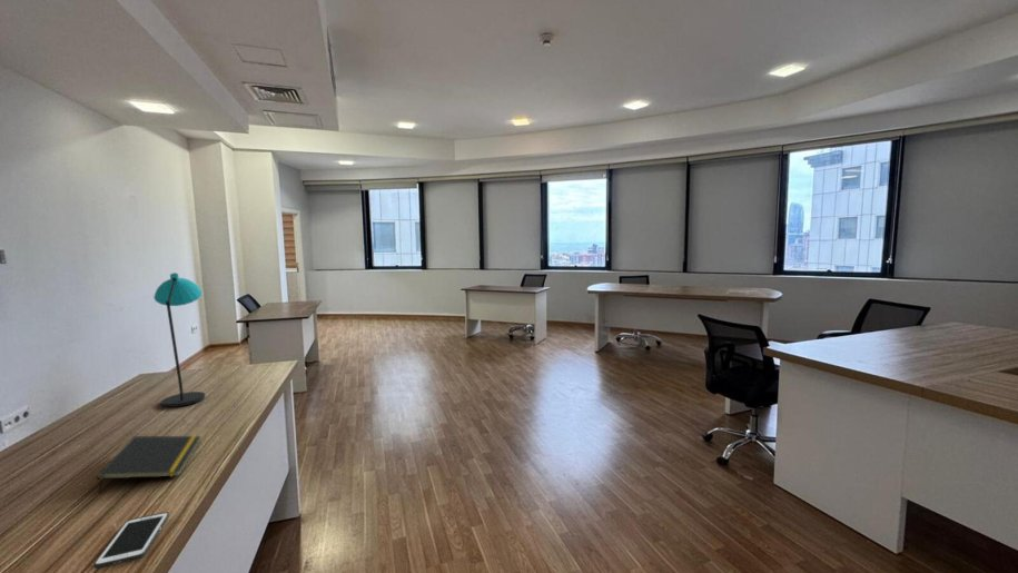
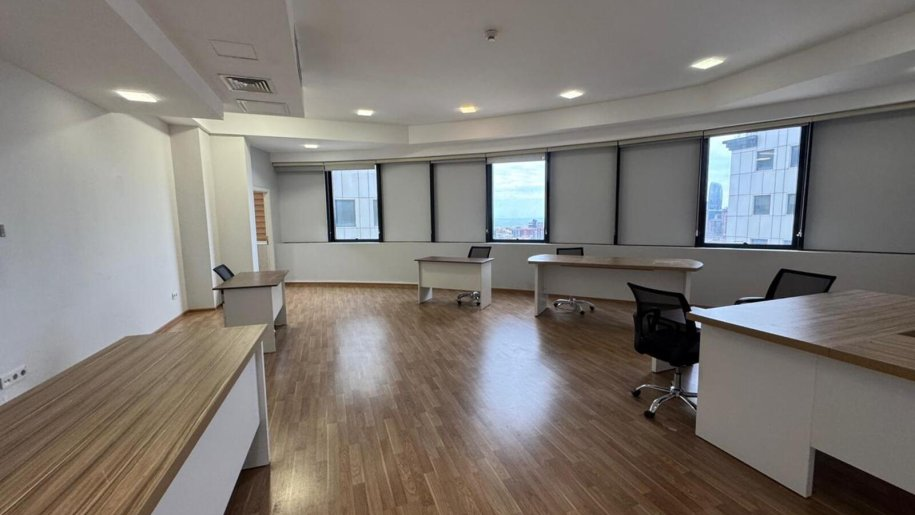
- desk lamp (175, 339)
- notepad (155, 454)
- cell phone (135, 537)
